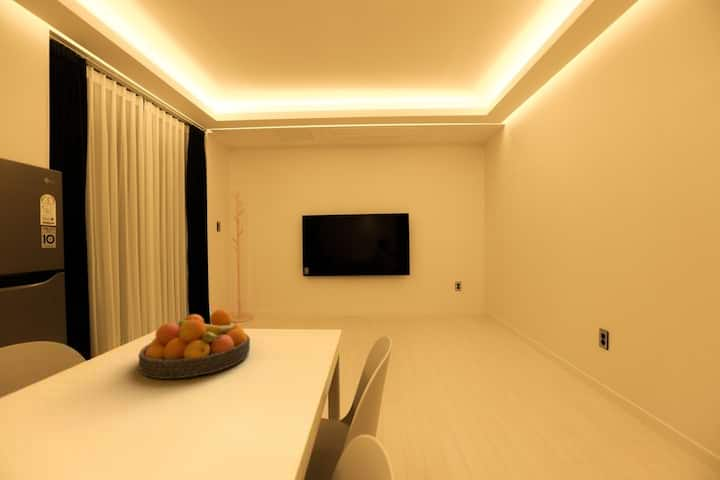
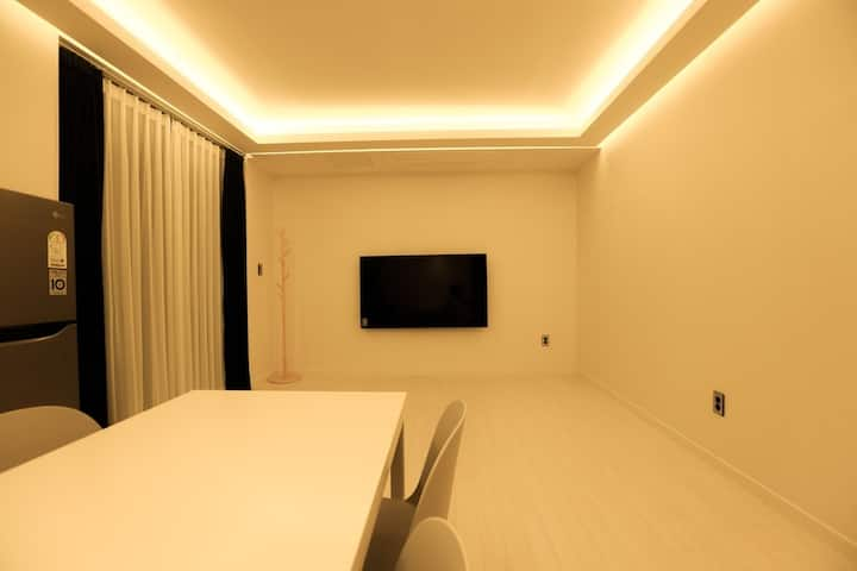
- fruit bowl (198, 336)
